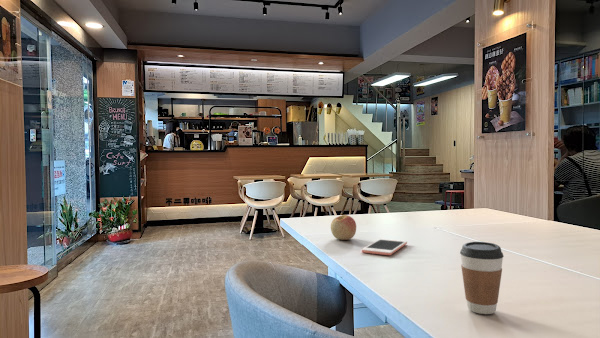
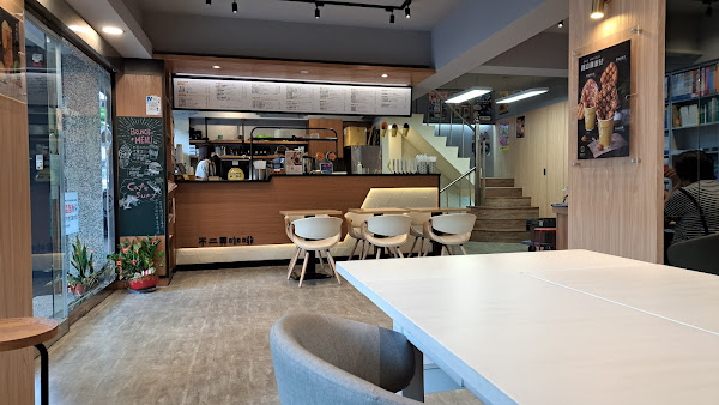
- coffee cup (481, 277)
- apple (343, 227)
- cell phone (385, 246)
